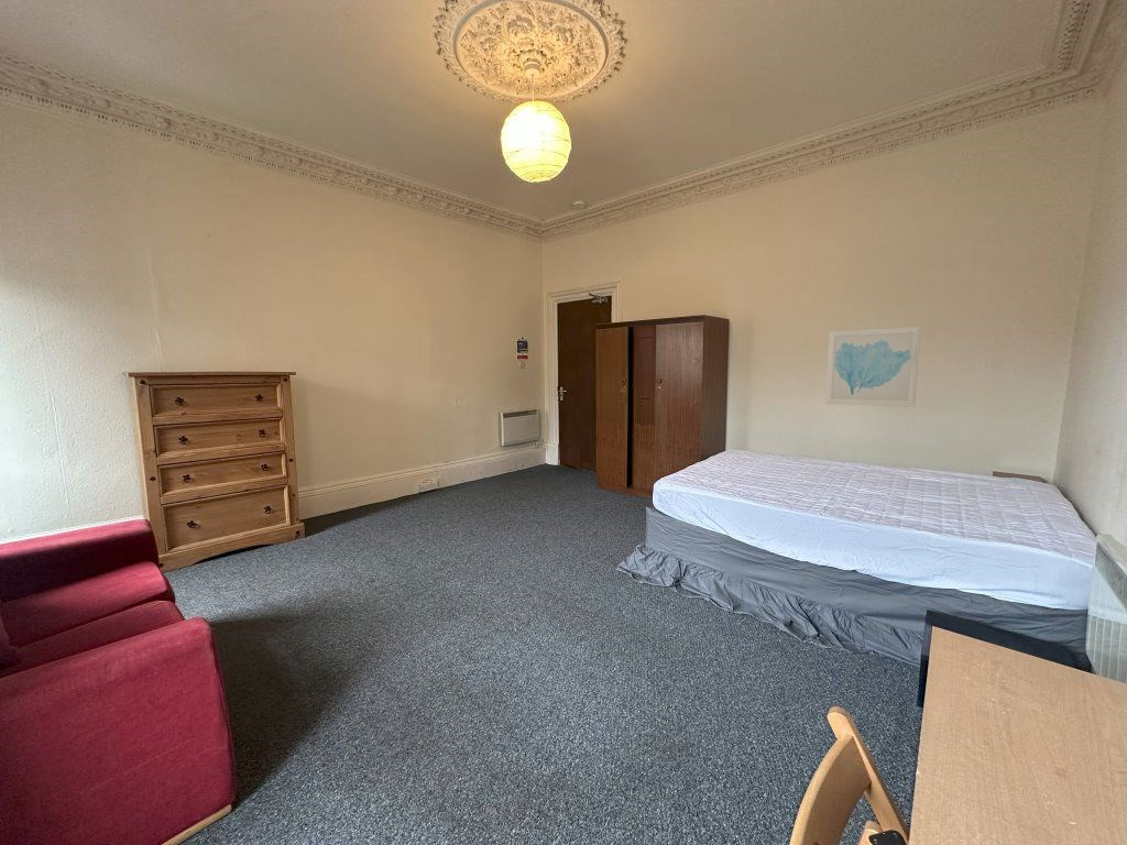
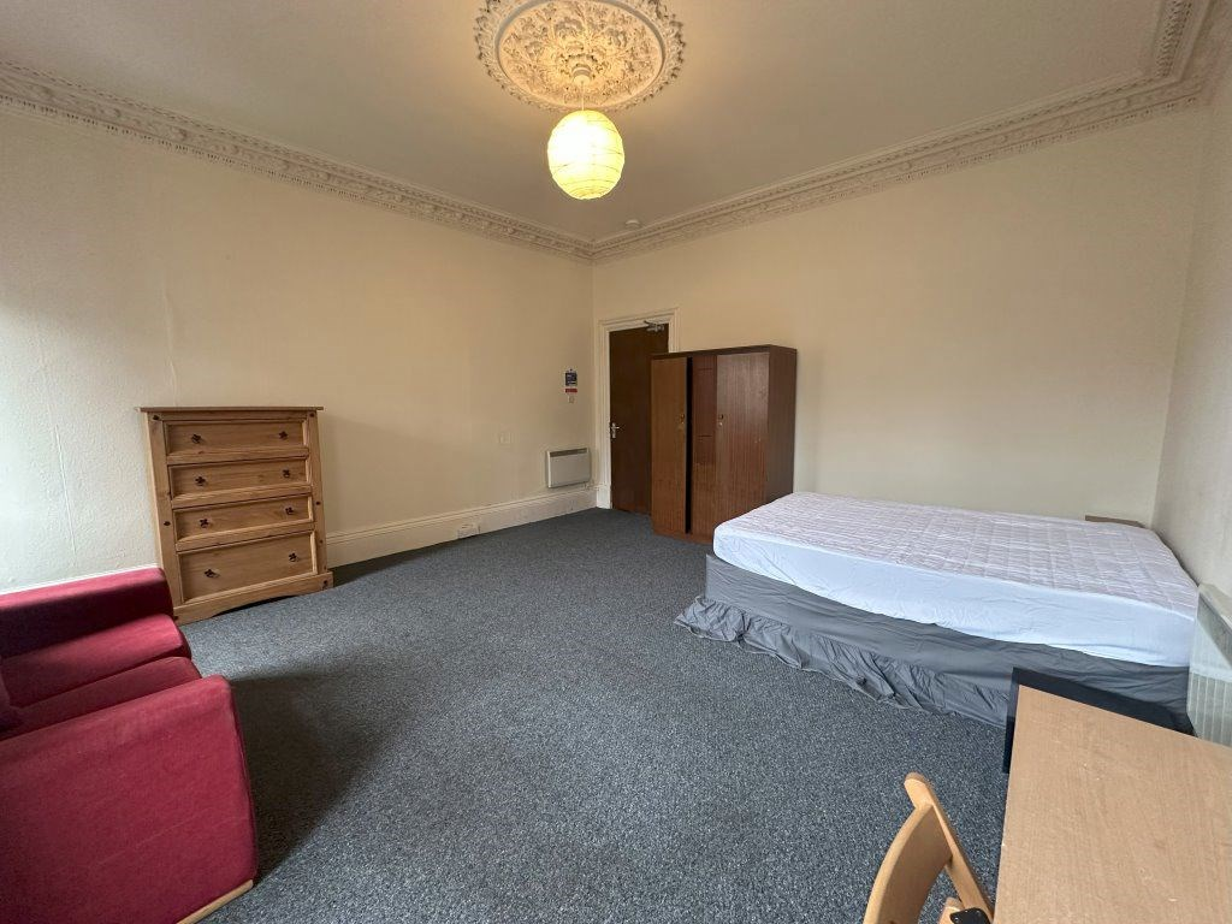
- wall art (869, 367)
